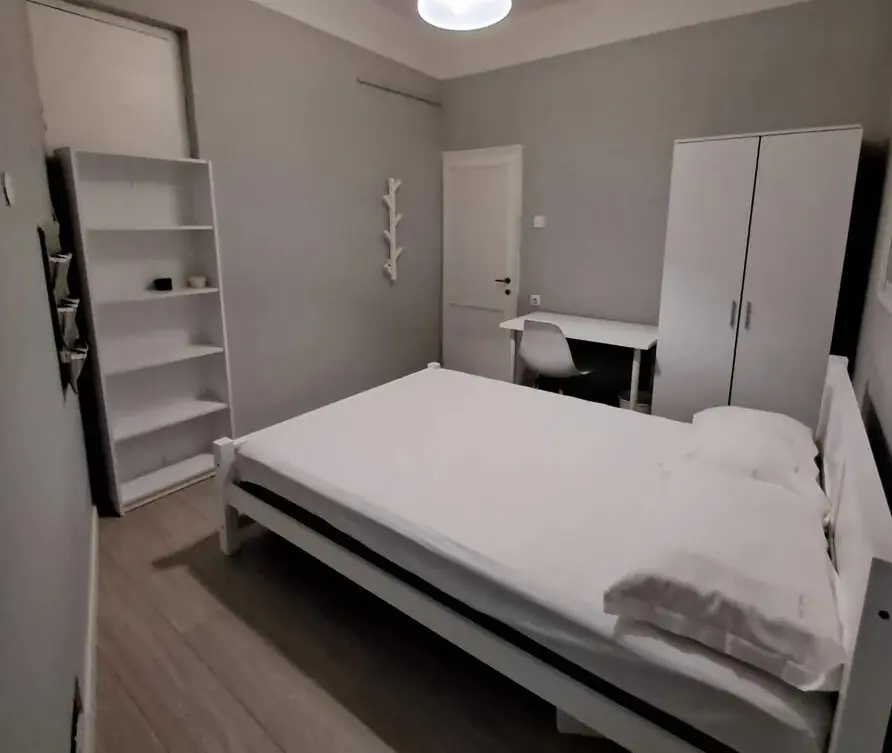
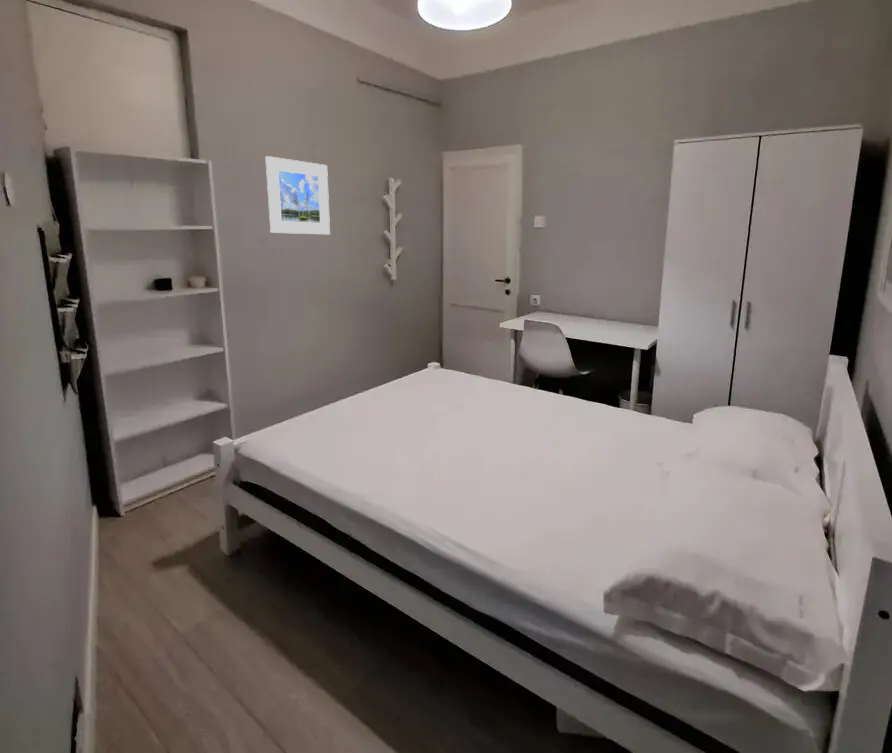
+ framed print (299, 197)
